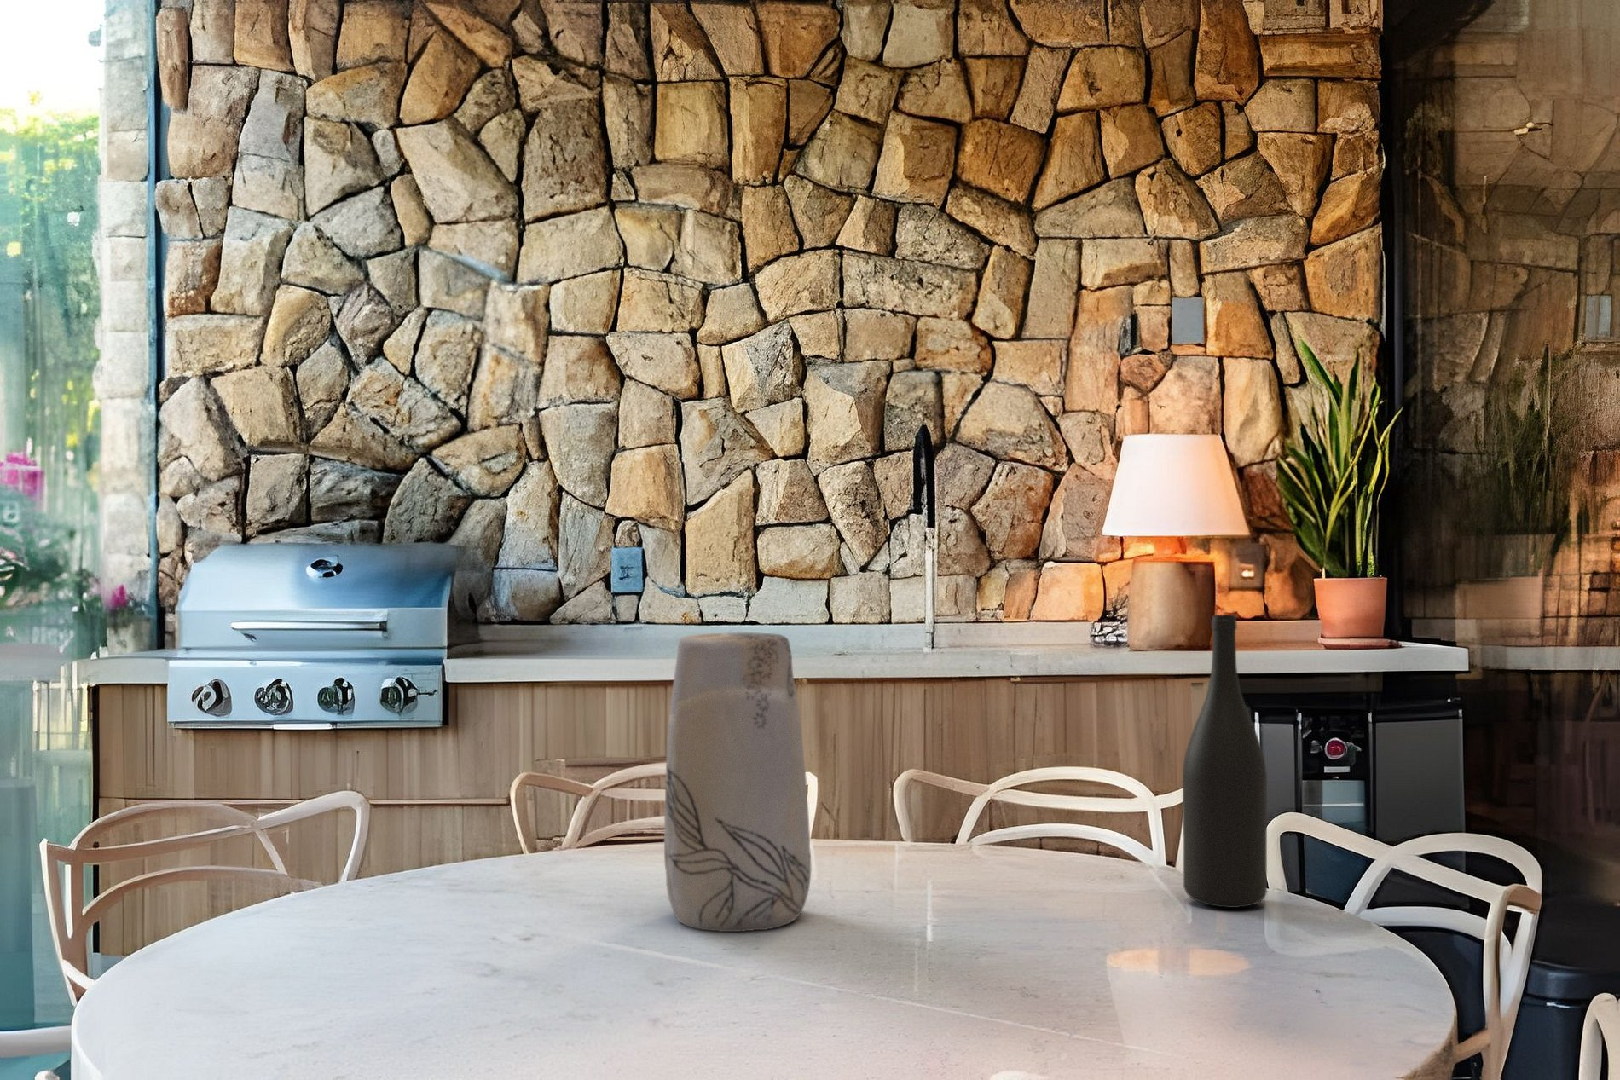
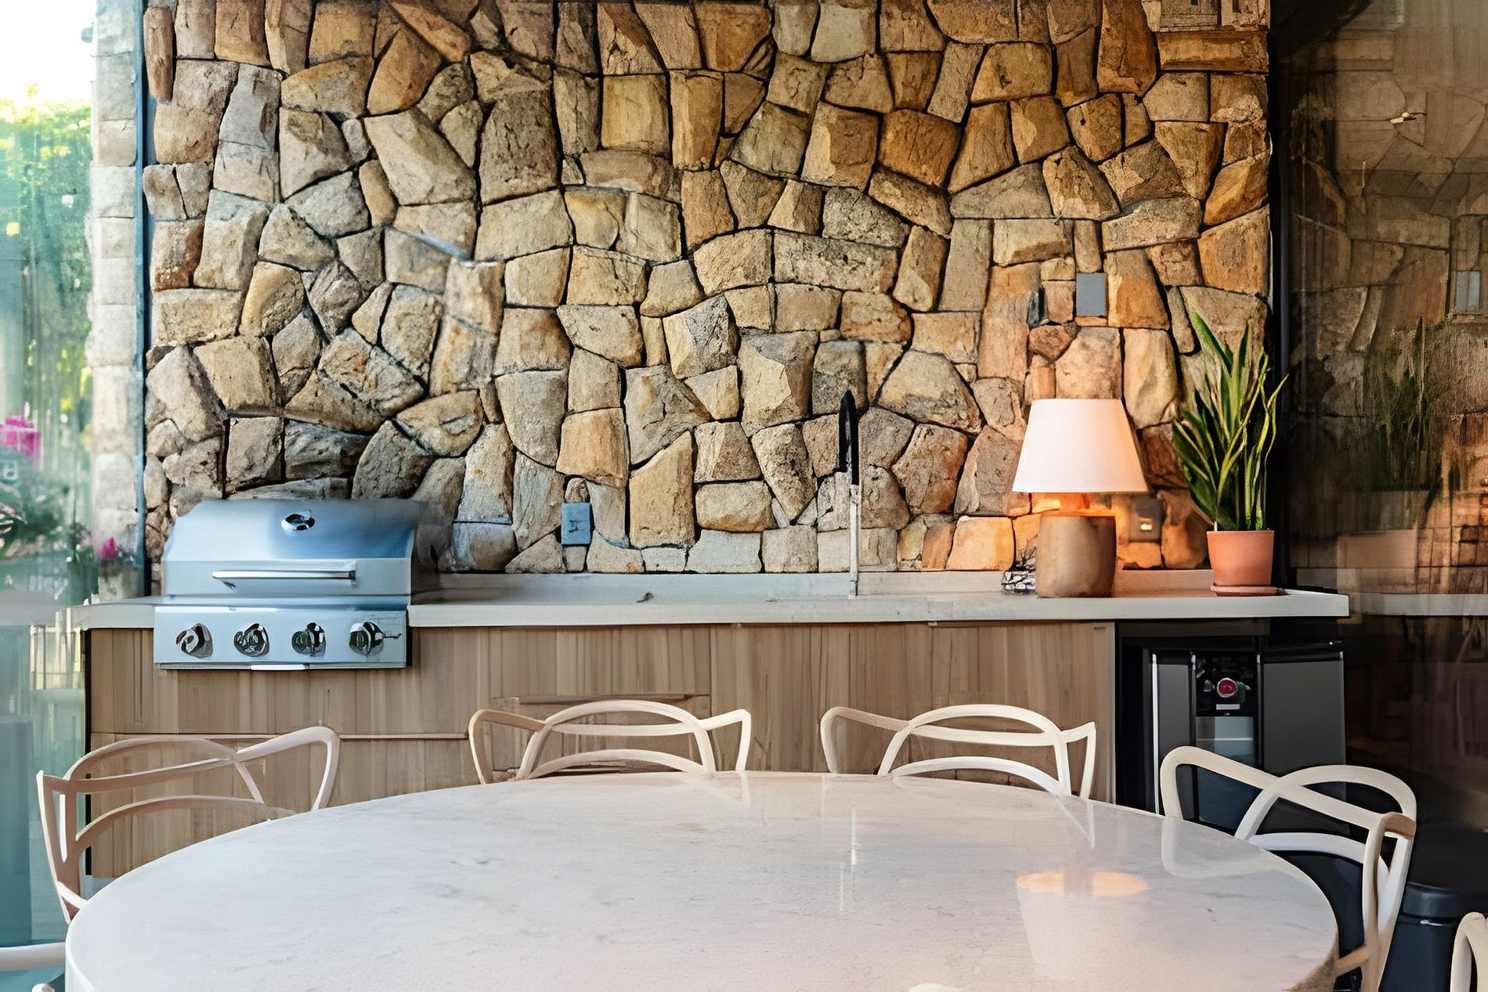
- vase (735, 776)
- wine bottle (1225, 758)
